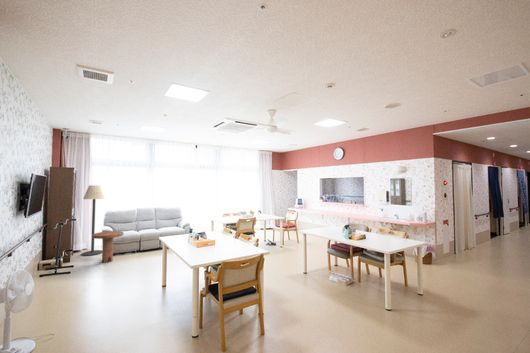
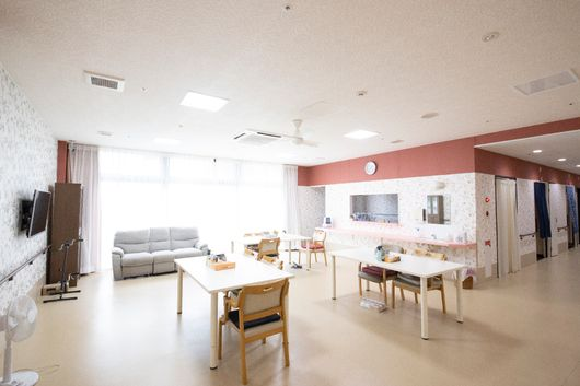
- floor lamp (93, 219)
- side table (107, 247)
